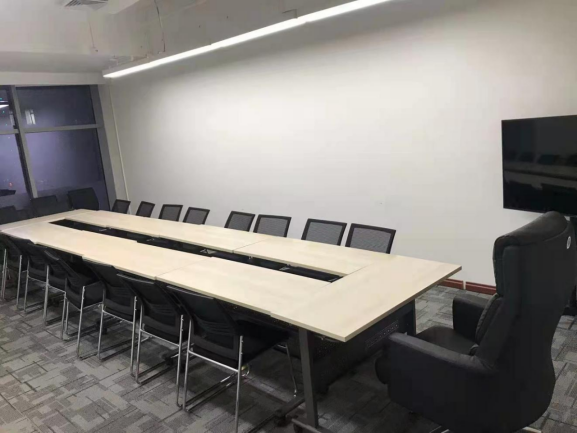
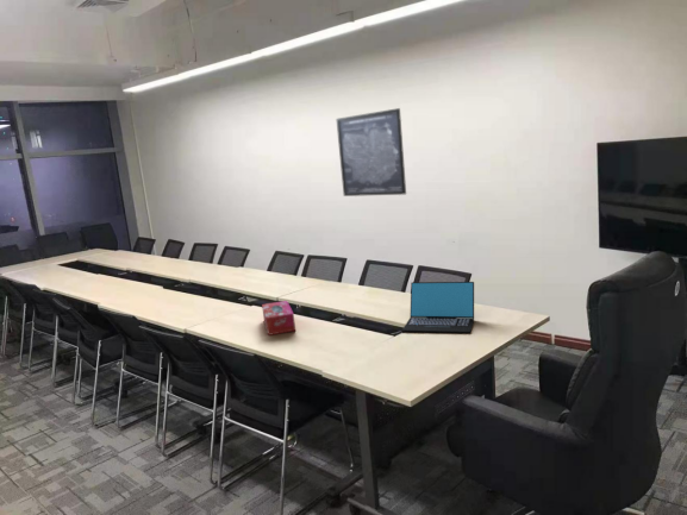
+ laptop (438, 306)
+ tissue box (277, 316)
+ wall art (369, 155)
